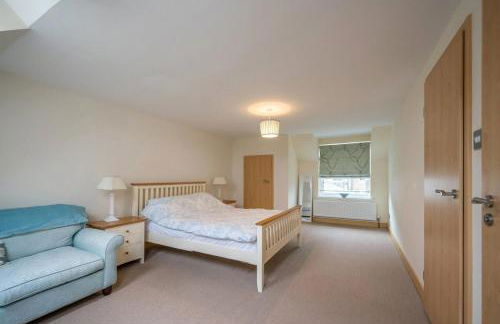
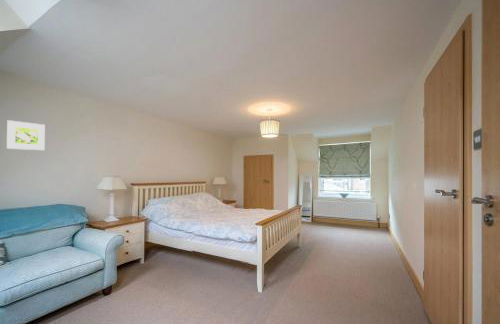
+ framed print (26, 136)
